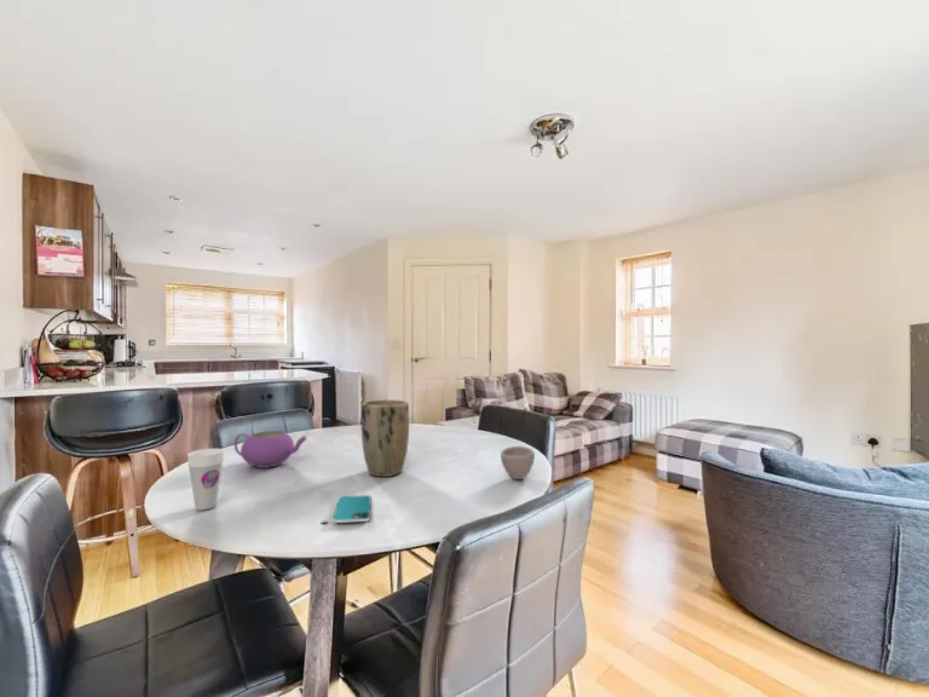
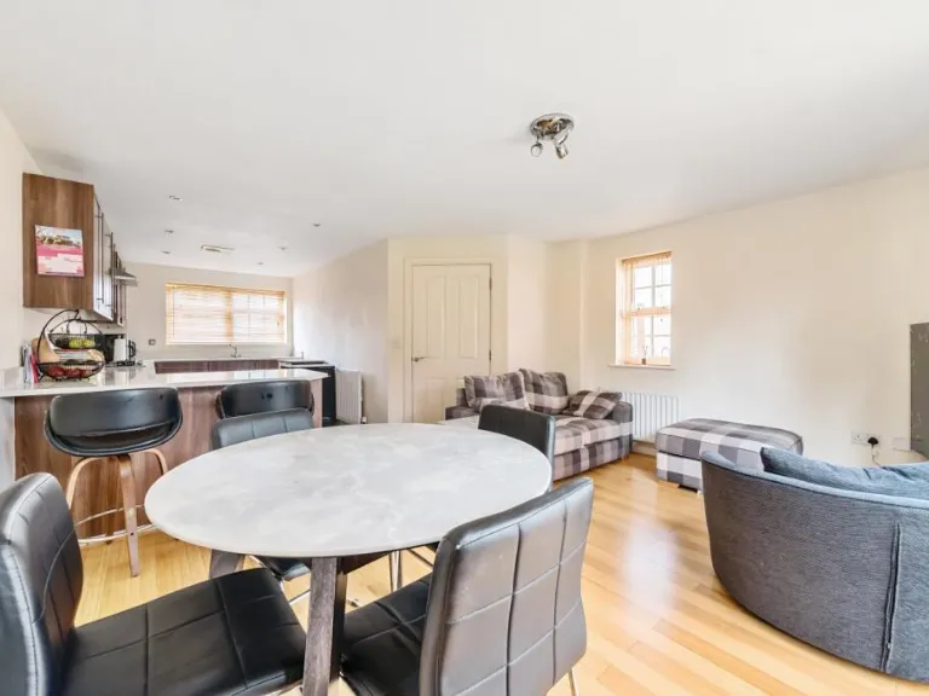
- smartphone (347, 507)
- cup (206, 479)
- cup (517, 462)
- plant pot (385, 437)
- teapot (270, 449)
